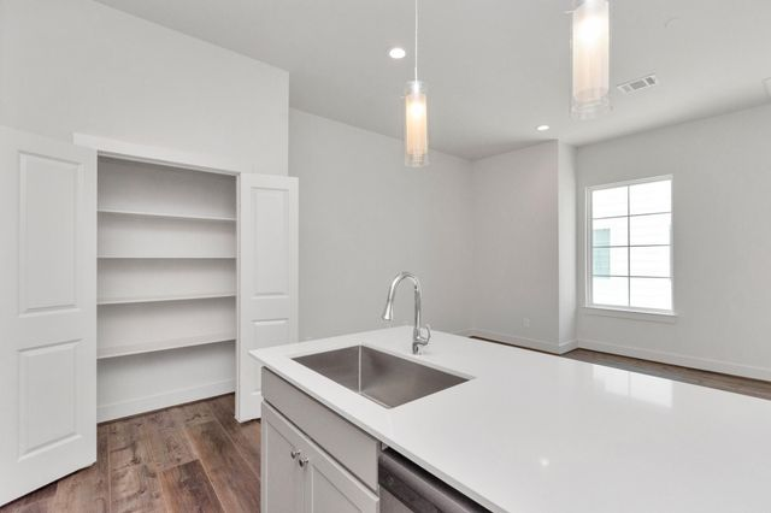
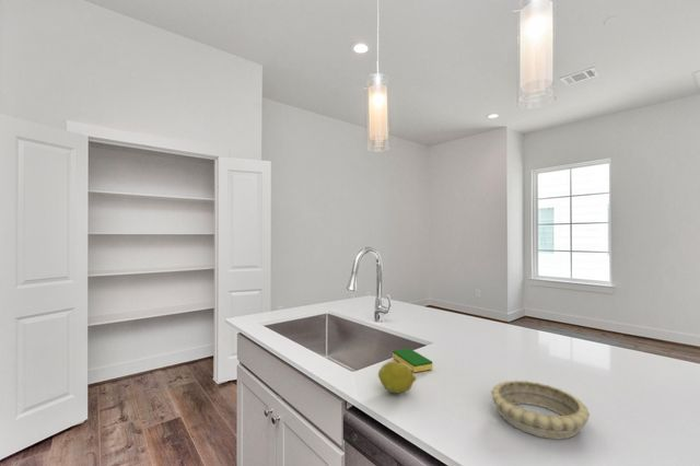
+ dish sponge (411, 359)
+ lemon (396, 376)
+ decorative bowl (537, 405)
